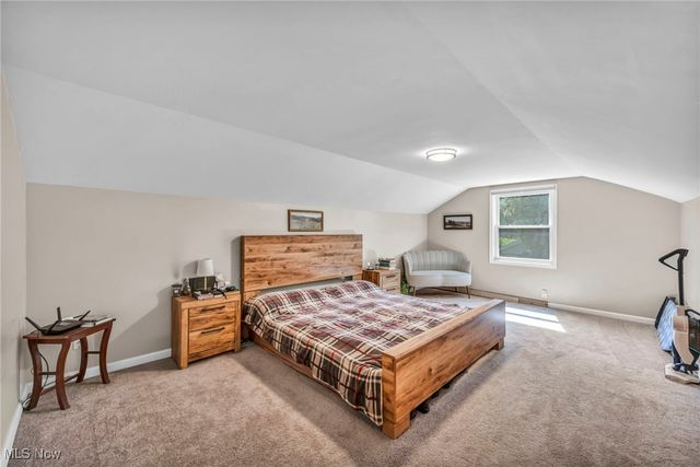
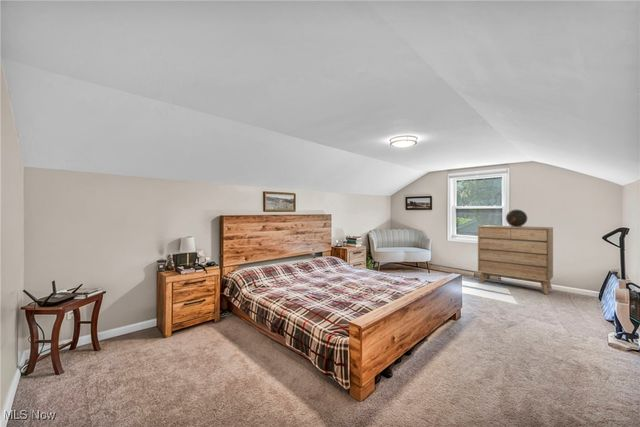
+ dresser (513, 256)
+ decorative globe (516, 218)
